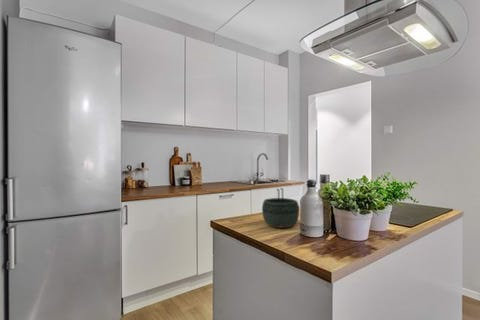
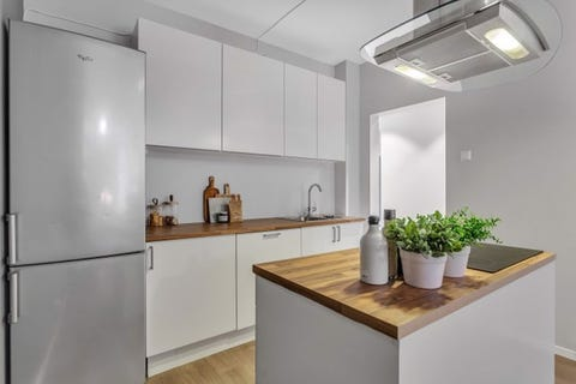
- bowl (280, 212)
